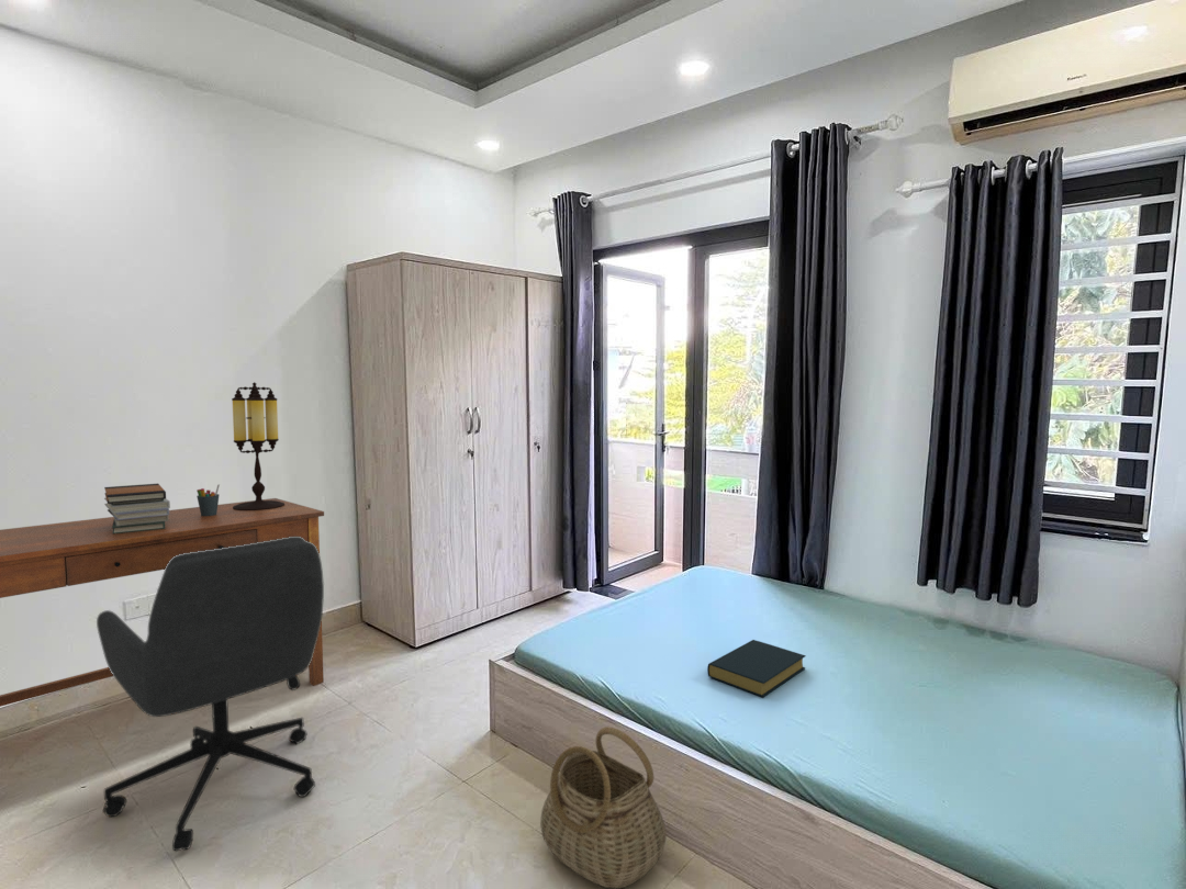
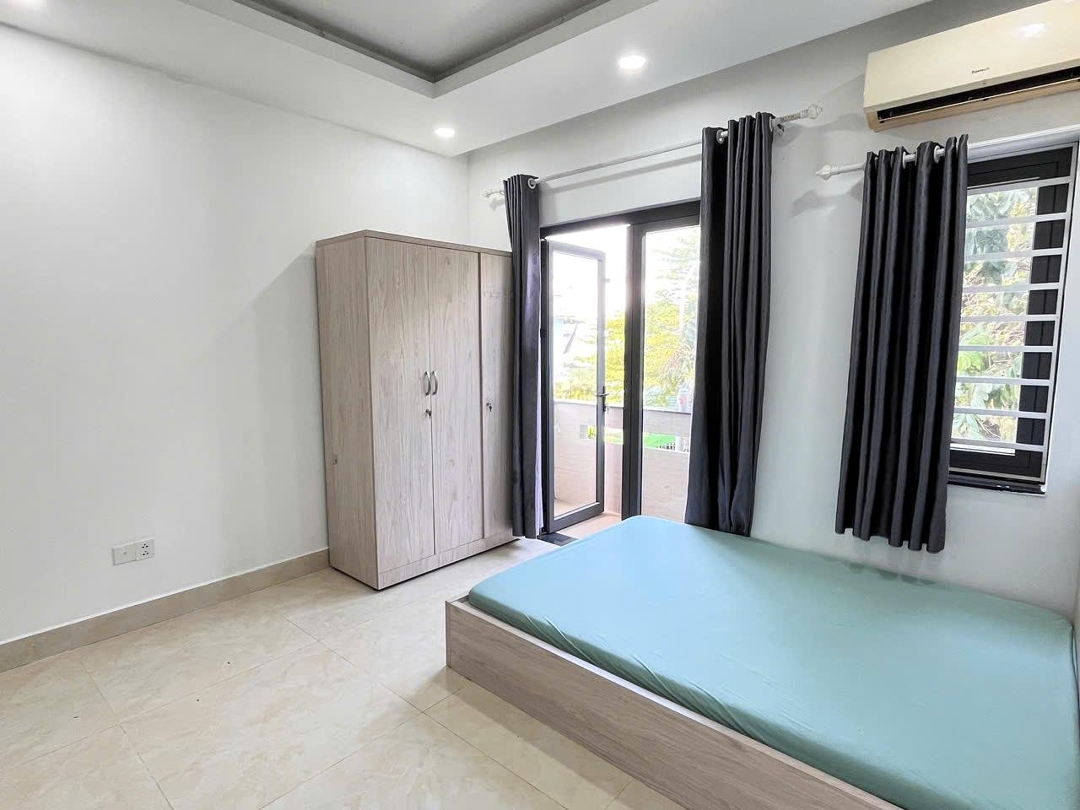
- hardback book (757, 665)
- table lamp (256, 443)
- pen holder (208, 499)
- basket (602, 797)
- book stack (136, 506)
- desk (146, 572)
- office chair (220, 662)
